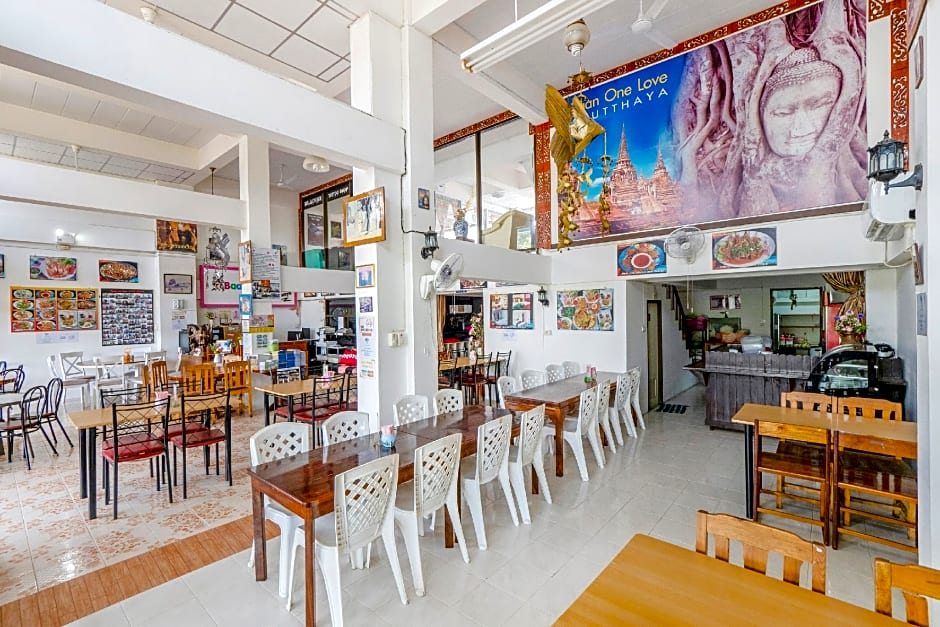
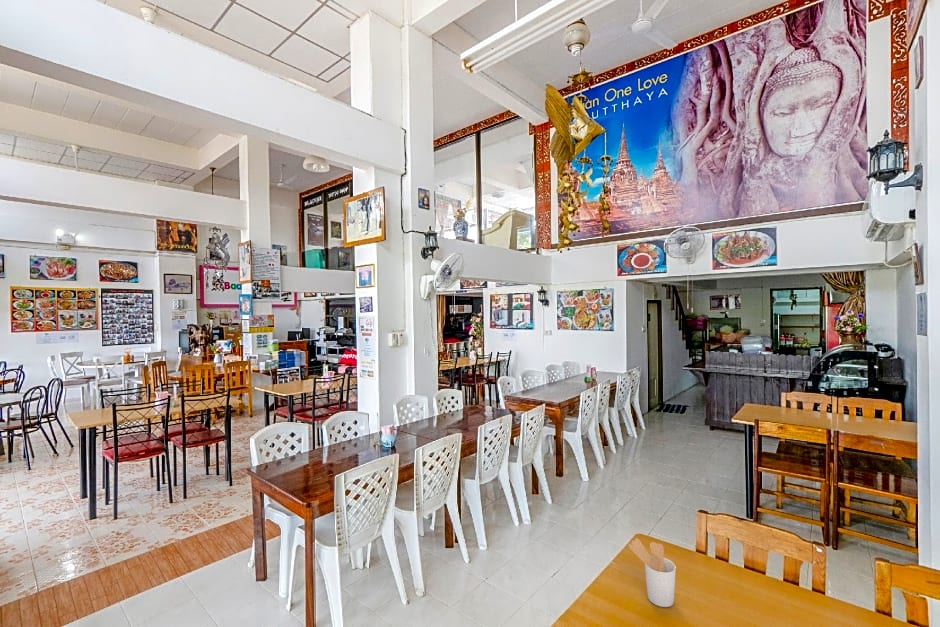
+ utensil holder (652, 570)
